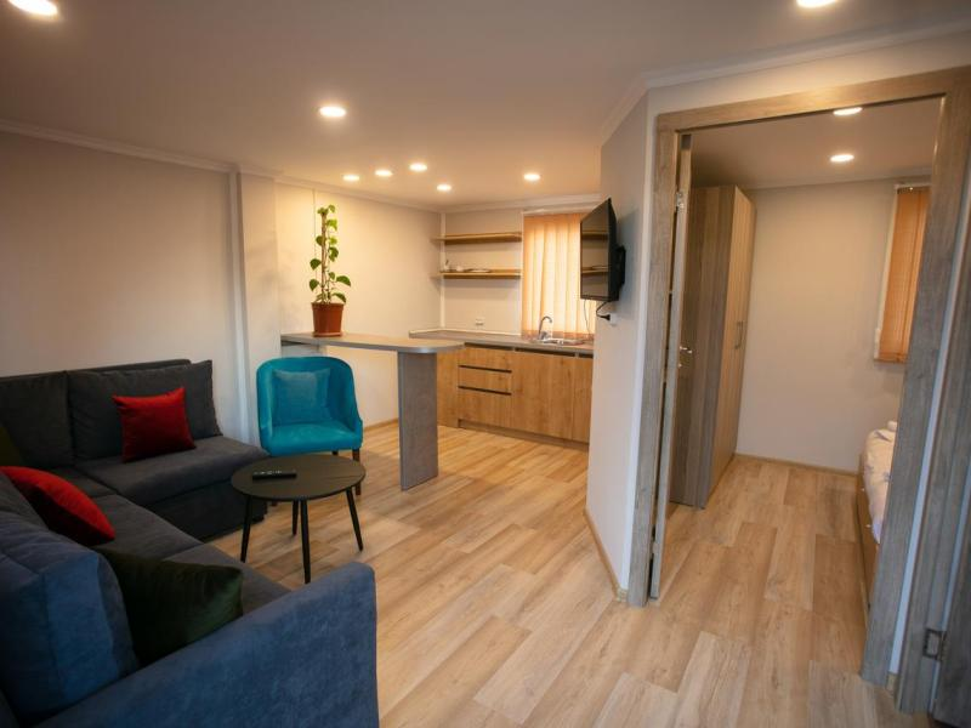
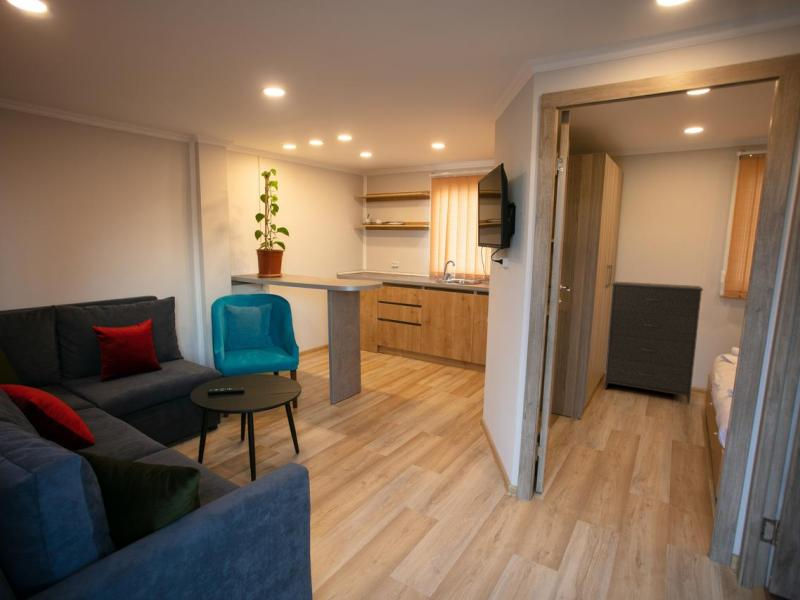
+ dresser (650, 338)
